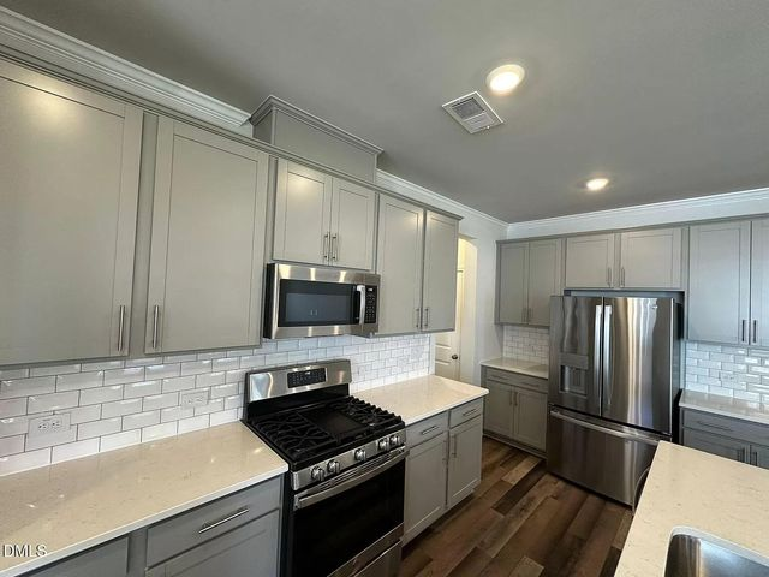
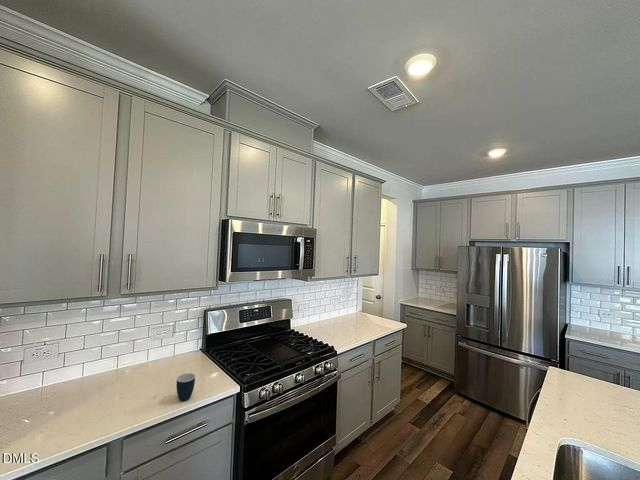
+ mug (185, 386)
